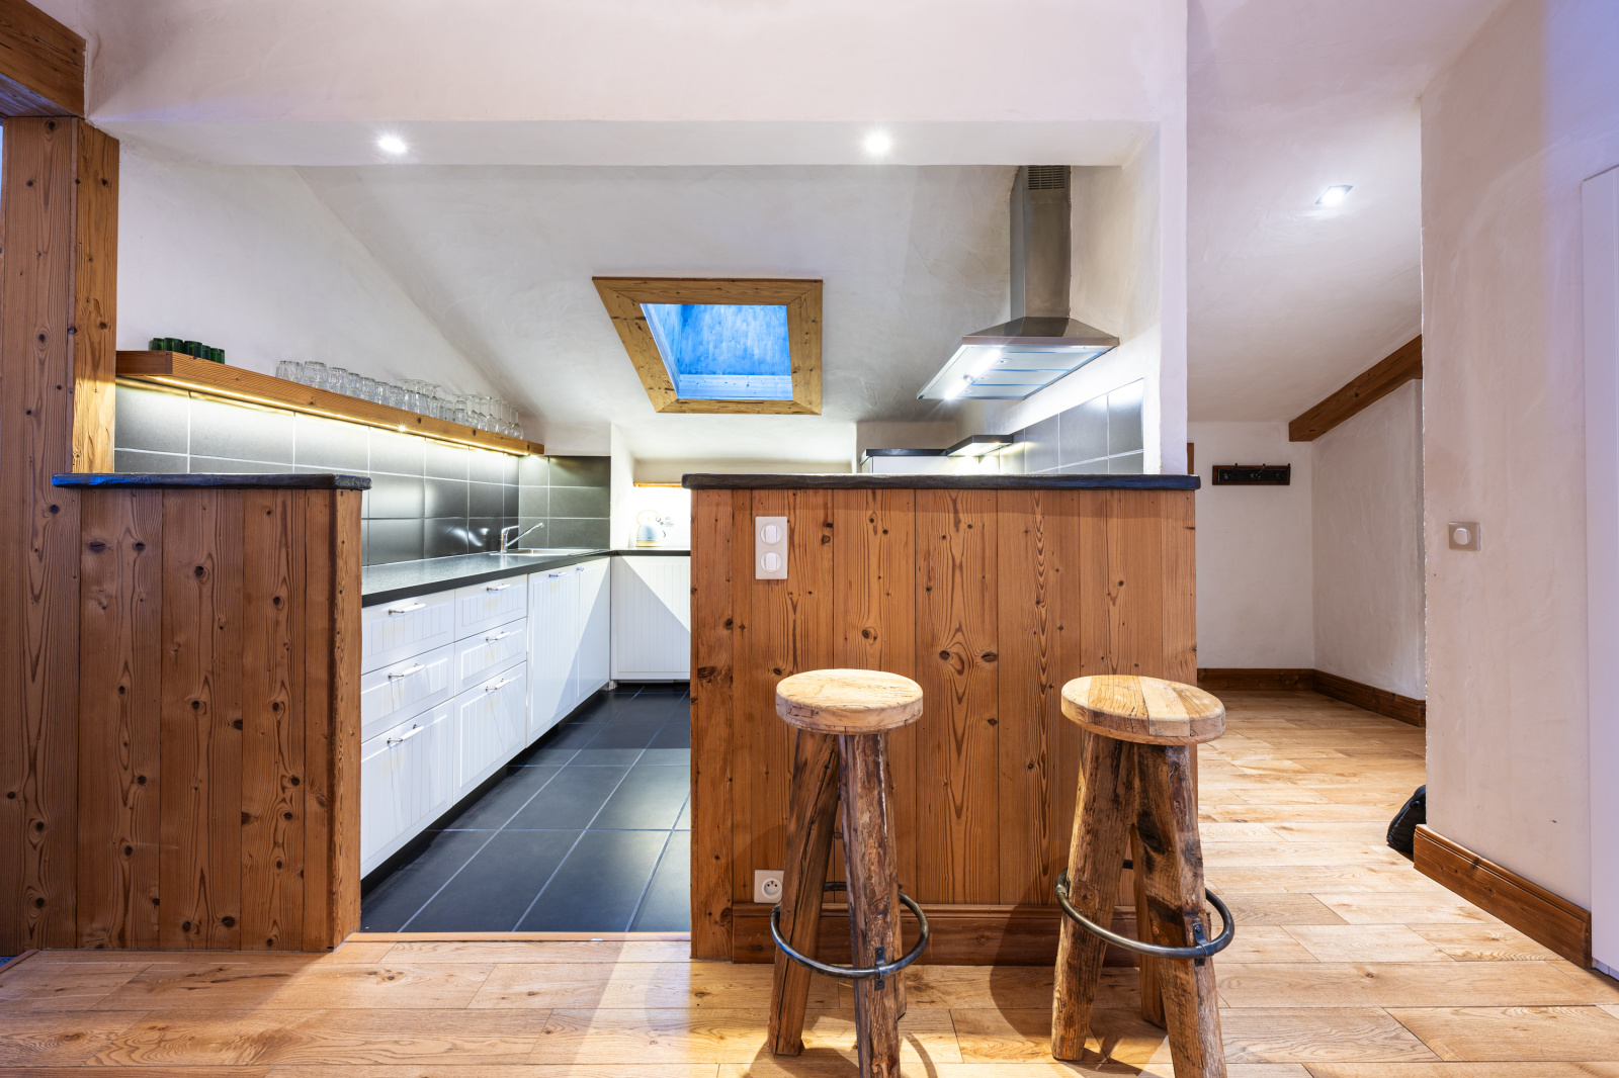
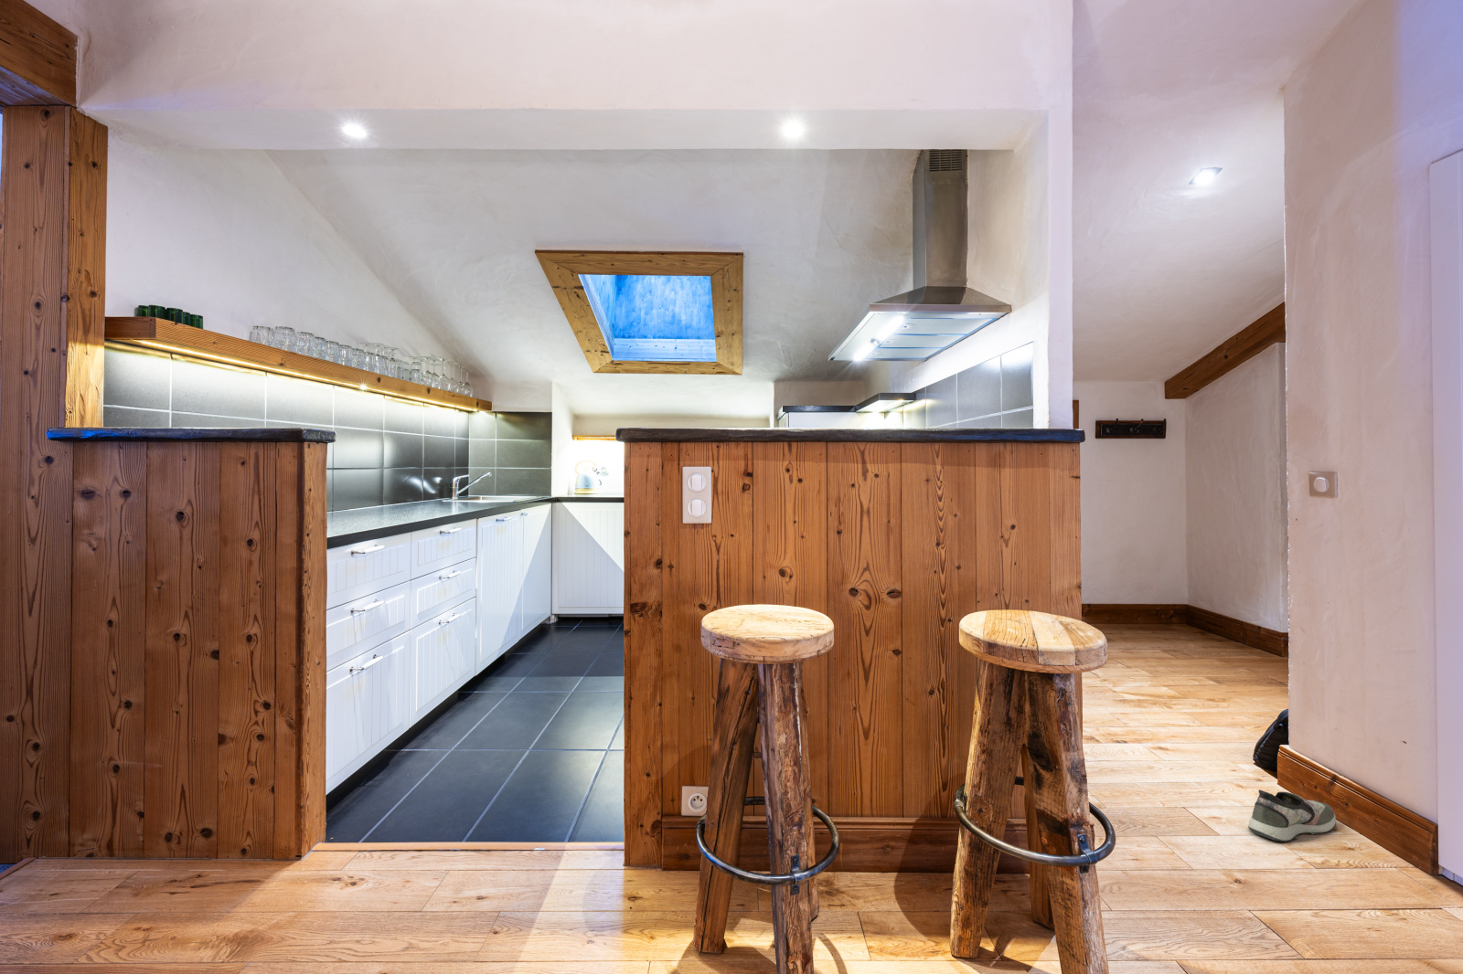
+ shoe (1292, 806)
